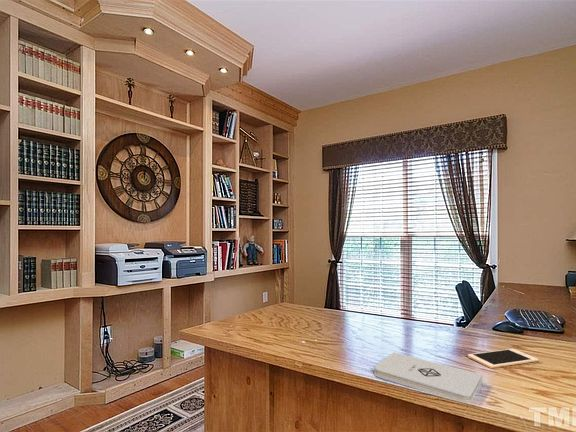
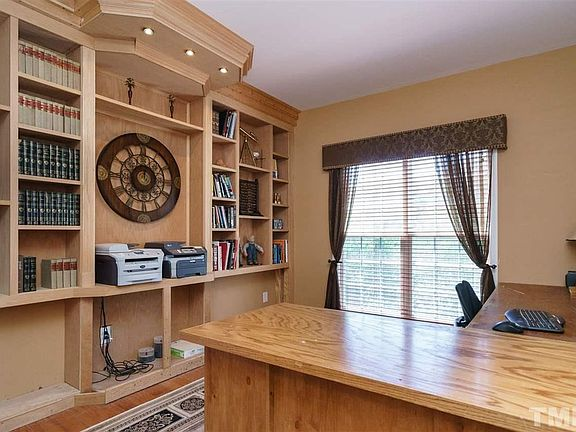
- cell phone (502, 357)
- notepad (426, 374)
